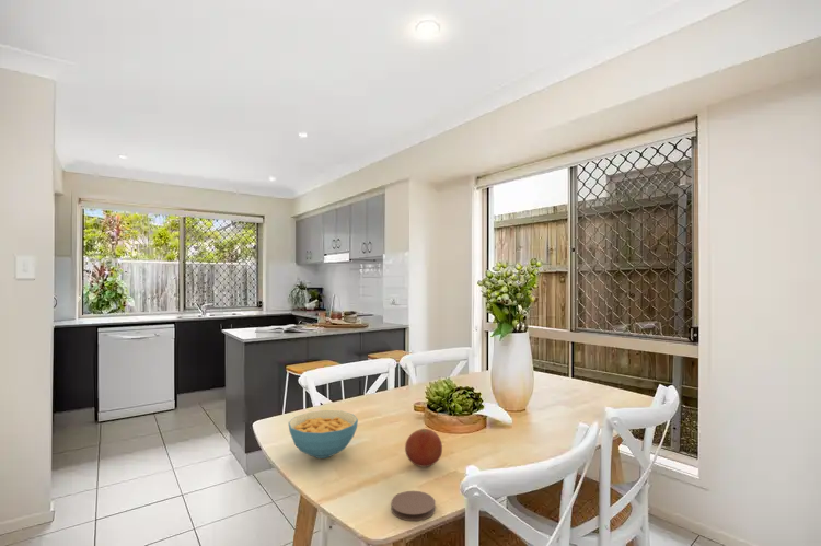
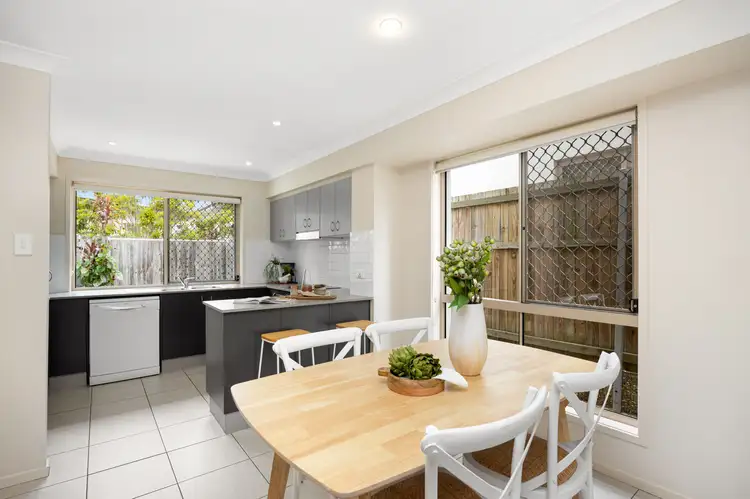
- fruit (424, 446)
- coaster (413, 504)
- cereal bowl (323, 437)
